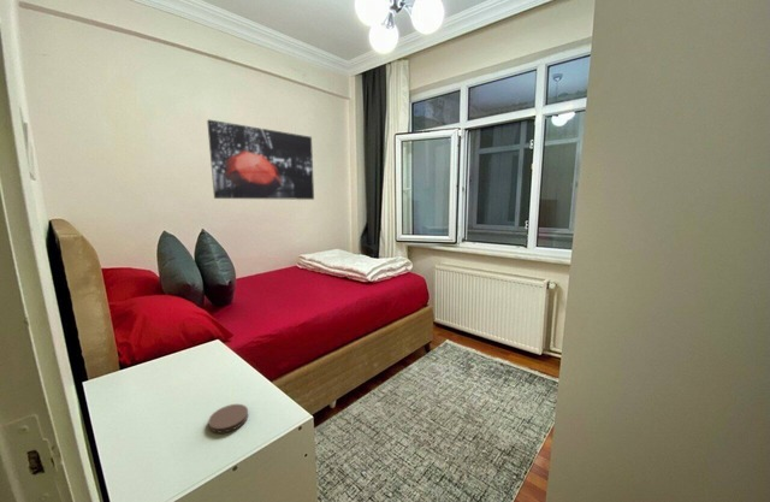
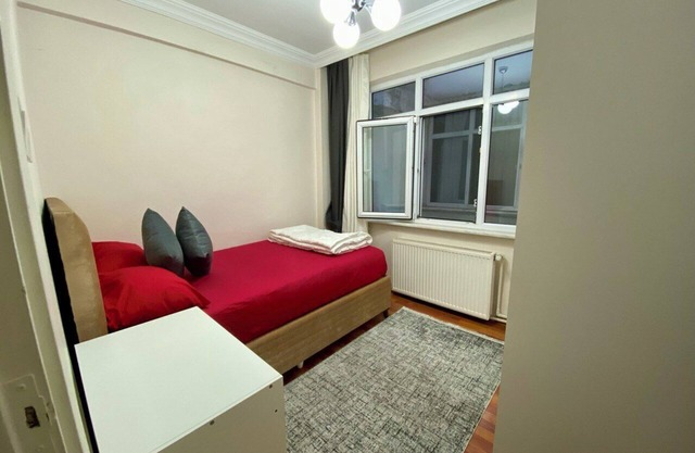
- wall art (267, 164)
- coaster (229, 418)
